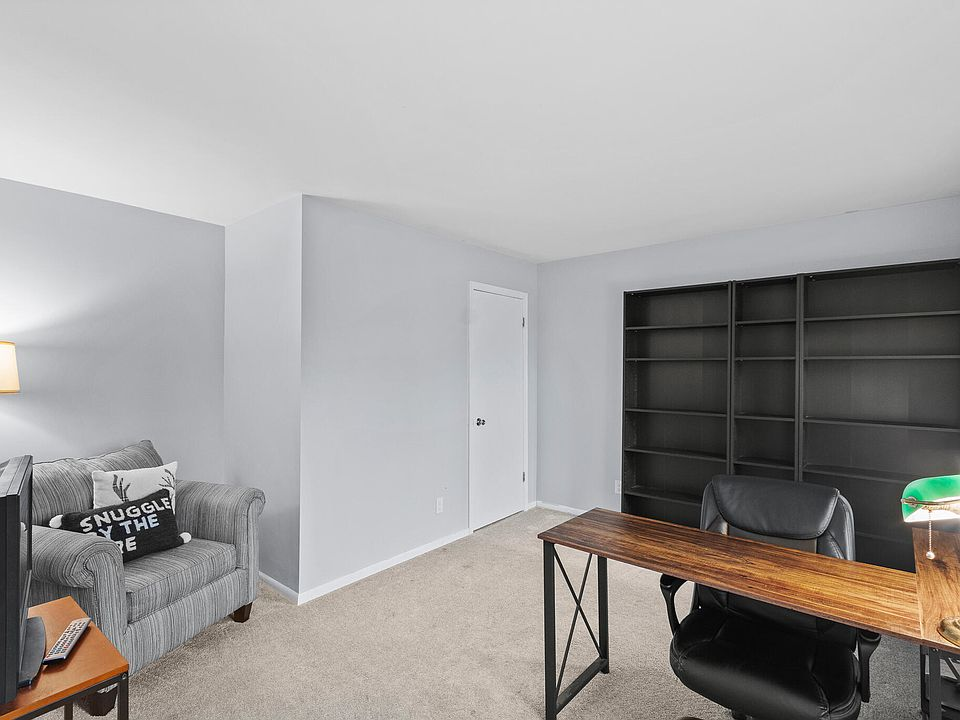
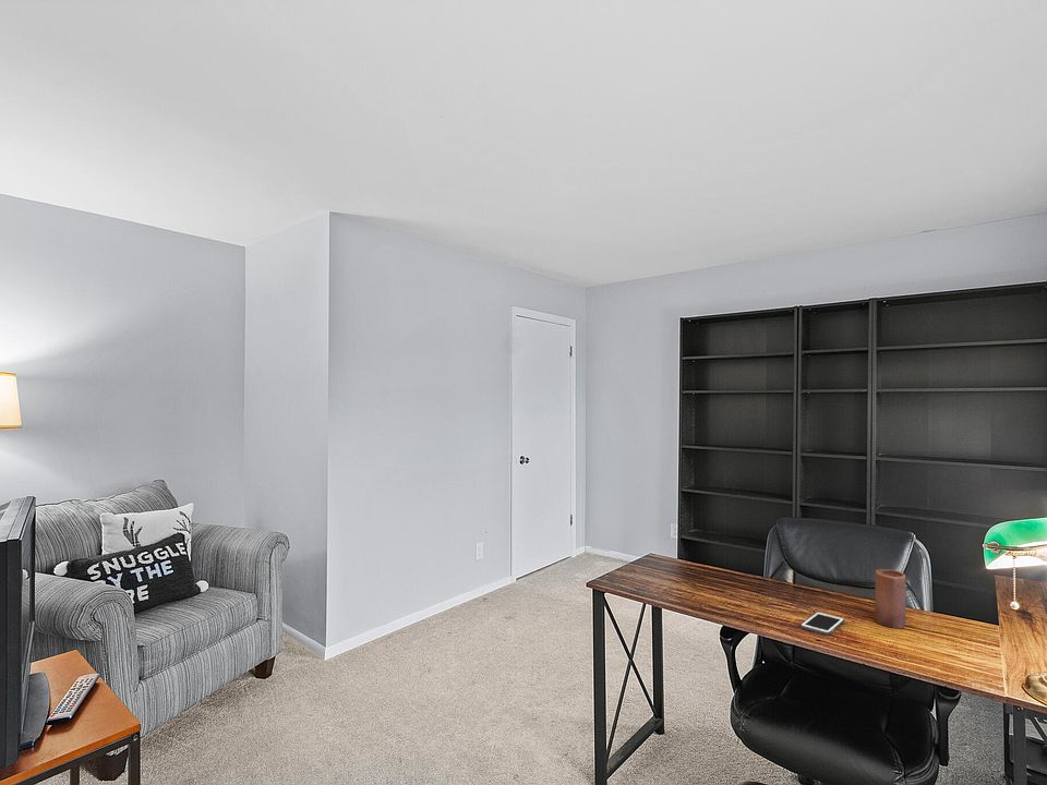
+ cell phone (822, 623)
+ candle (890, 597)
